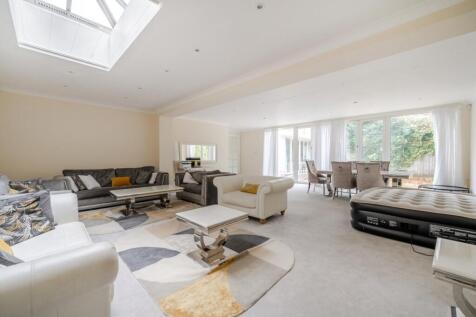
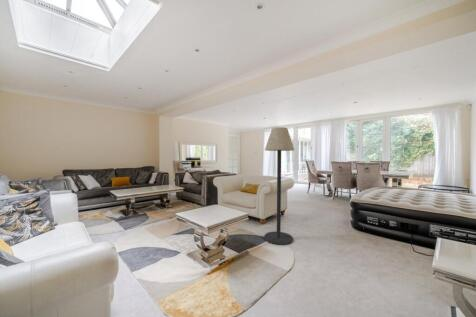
+ floor lamp (279, 183)
